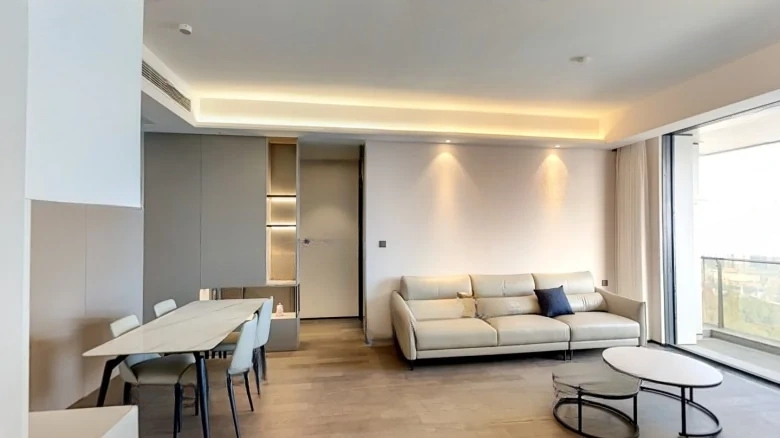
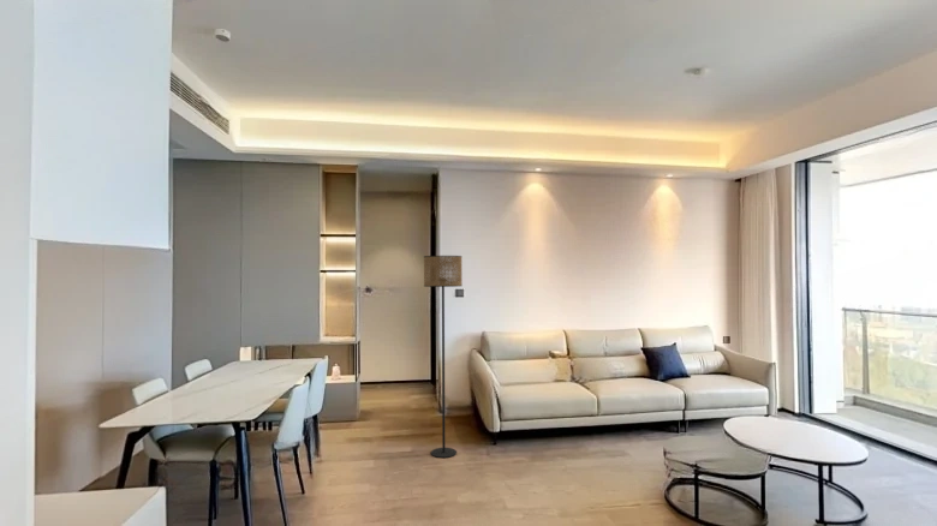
+ floor lamp (443, 353)
